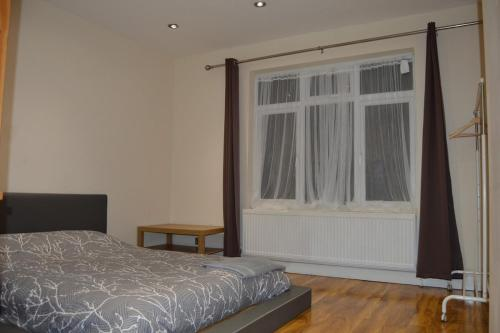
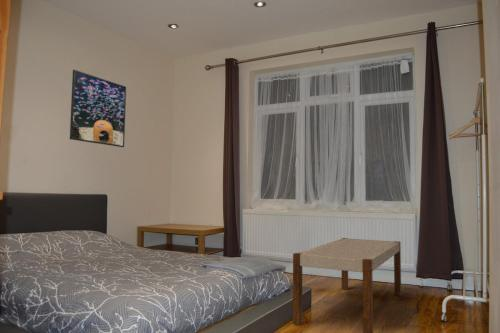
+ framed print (100, 110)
+ bench (354, 271)
